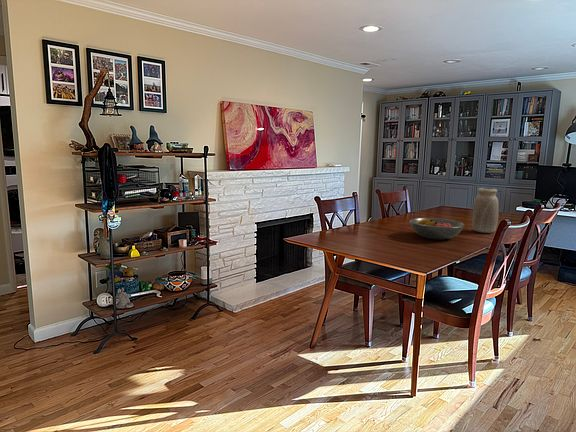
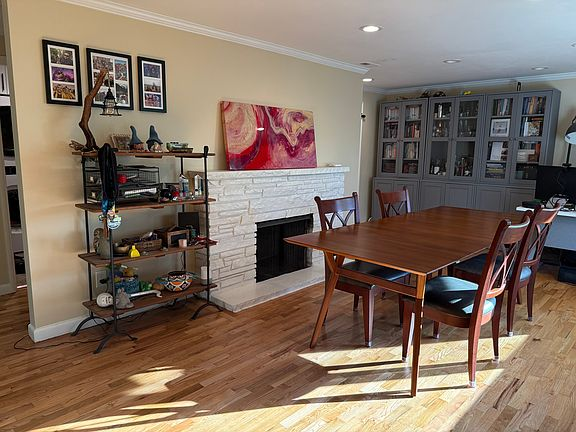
- vase (485, 210)
- fruit bowl (436, 227)
